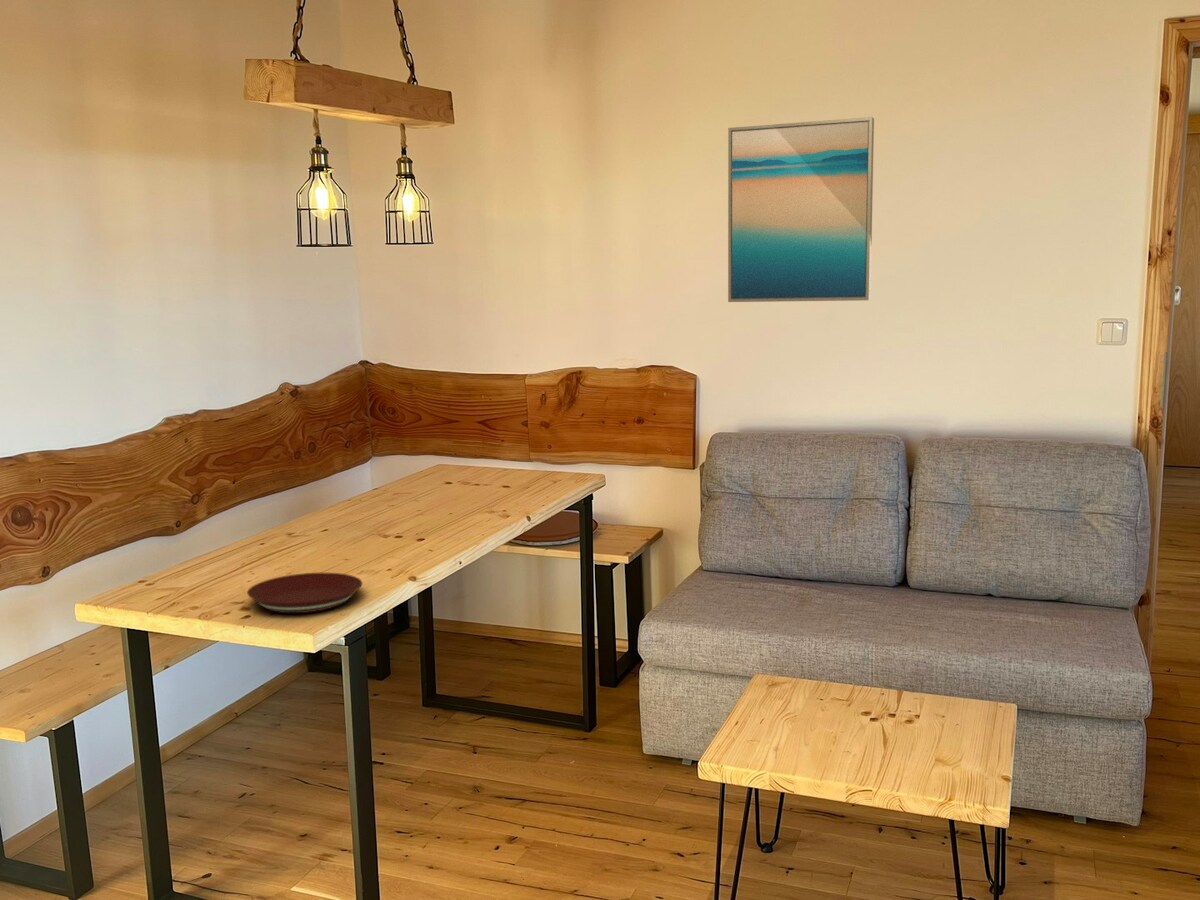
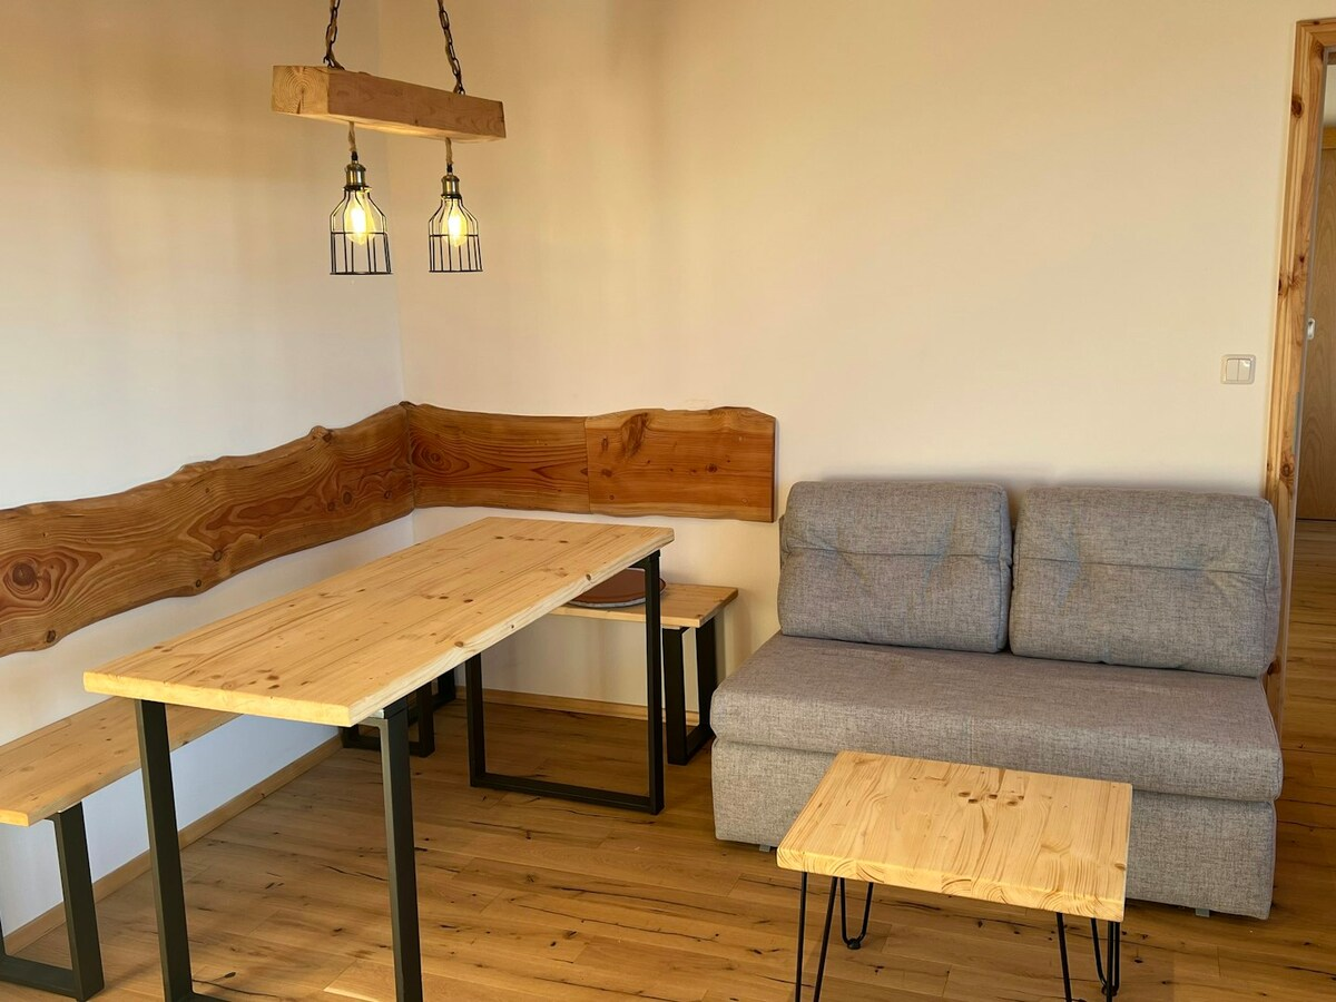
- wall art (798, 213)
- plate (305, 594)
